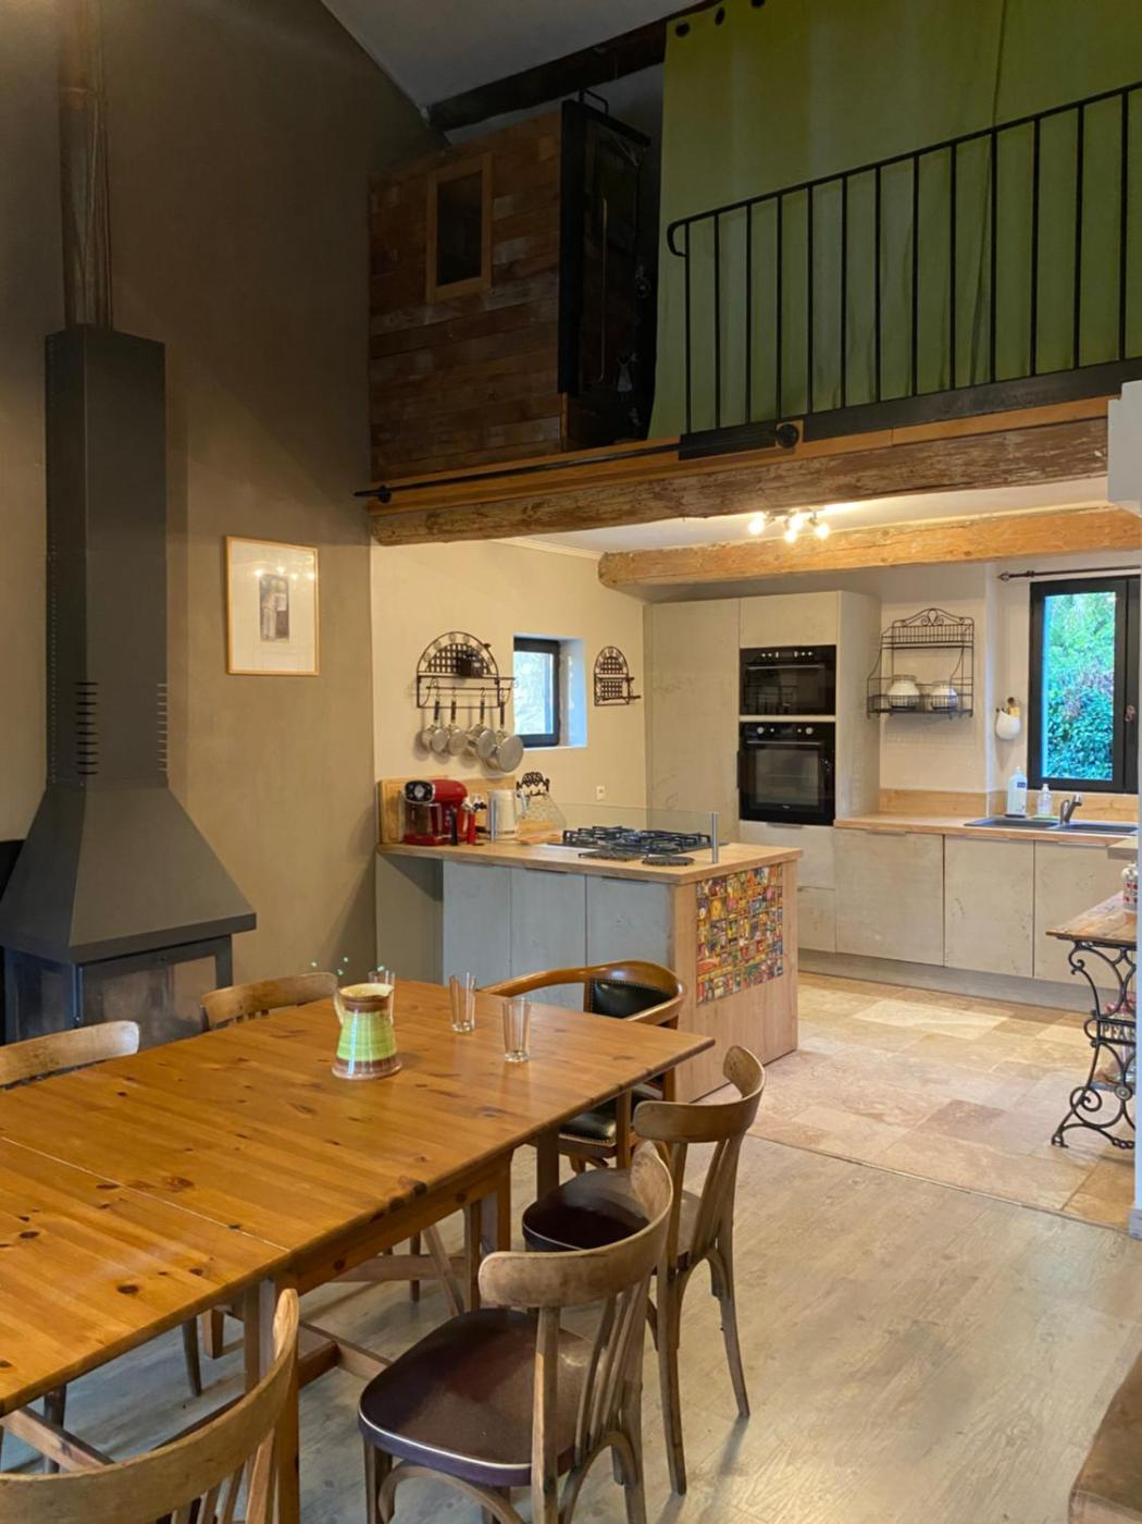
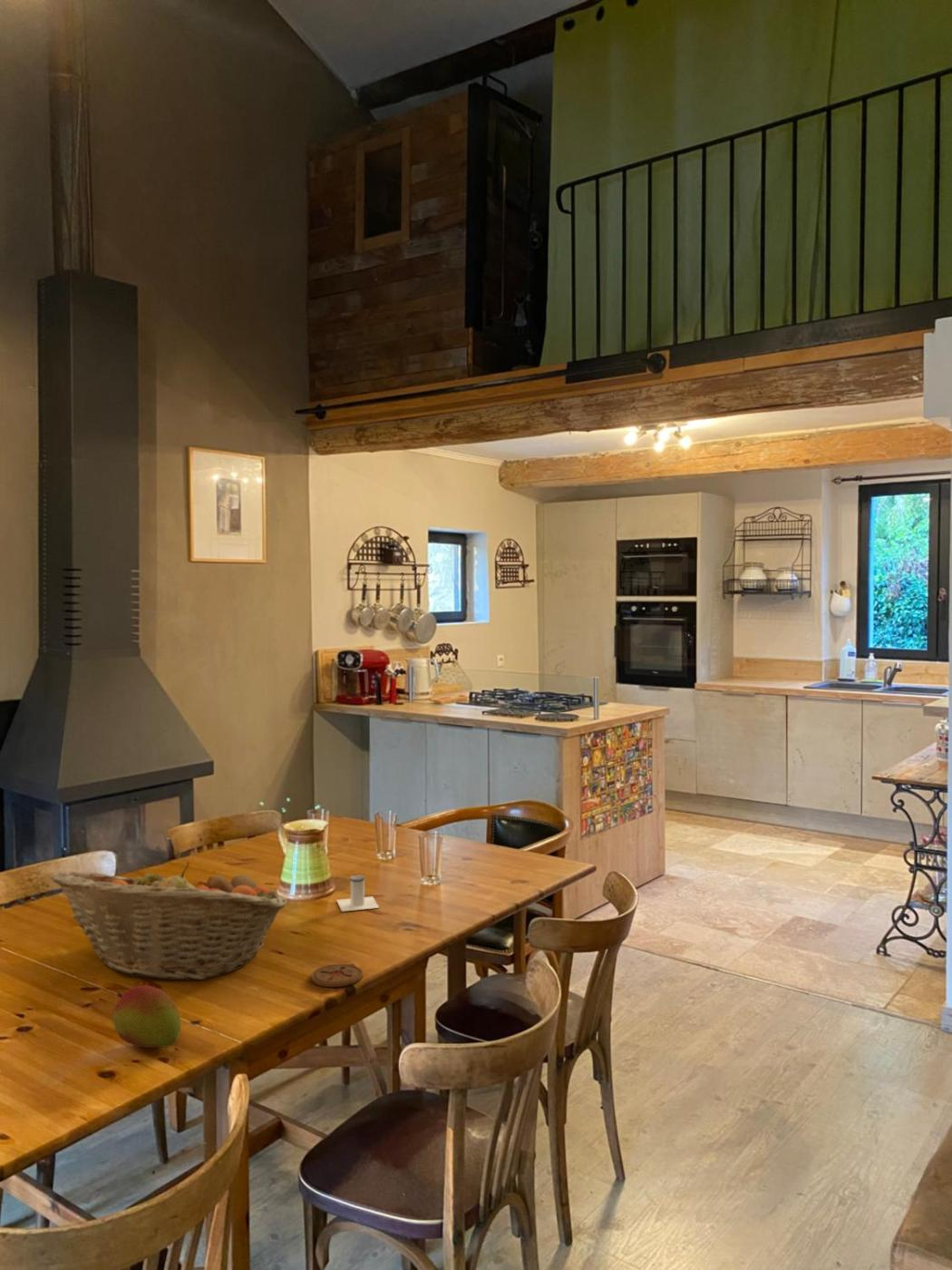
+ fruit basket (170, 907)
+ fruit (147, 1016)
+ coaster (336, 975)
+ salt shaker (357, 890)
